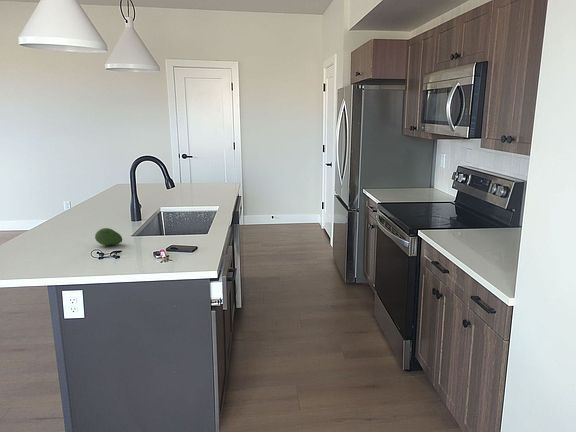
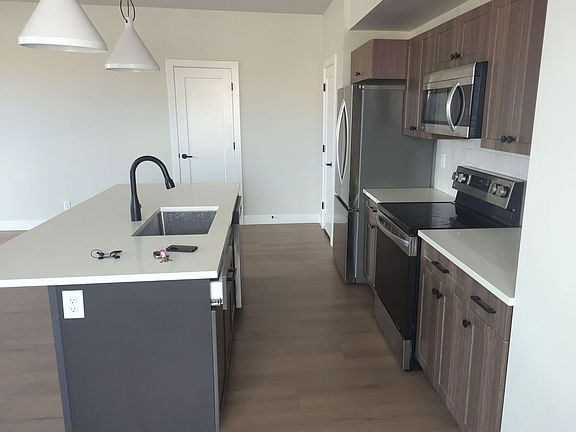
- fruit (108, 236)
